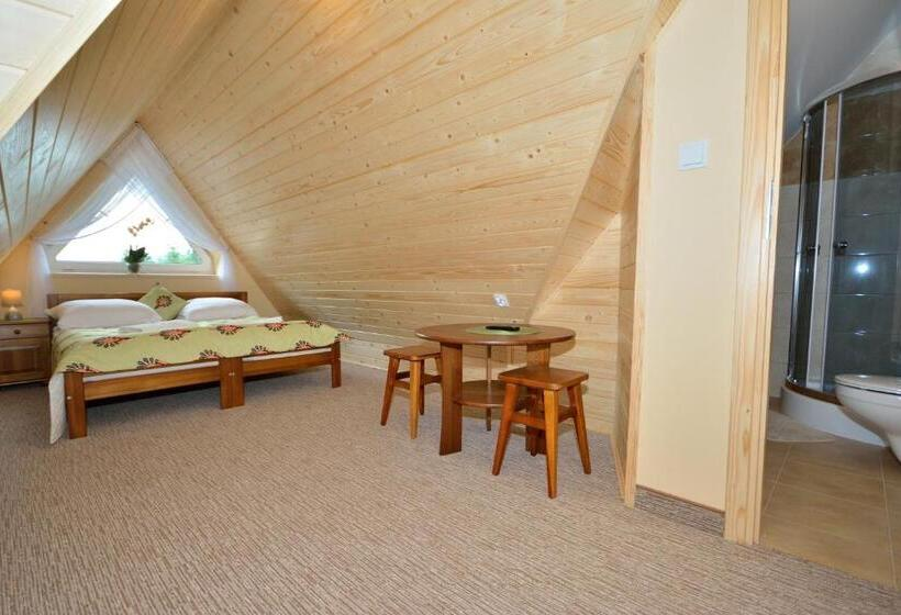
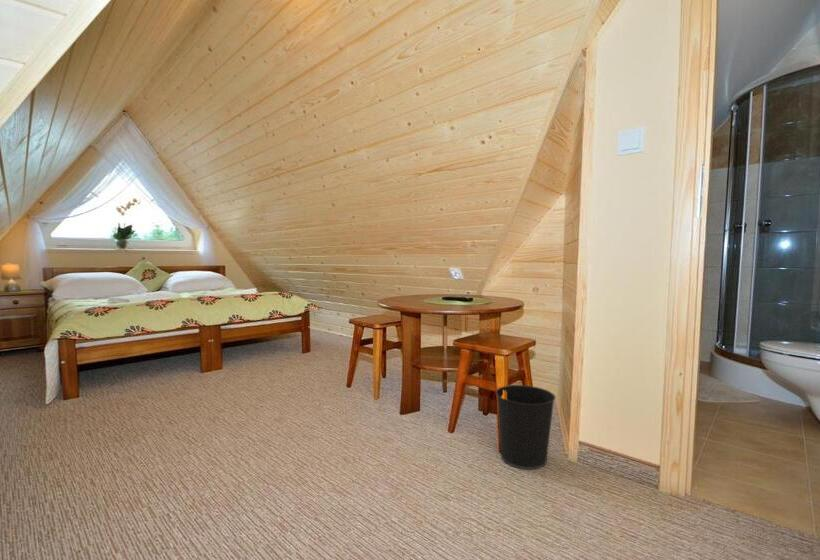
+ wastebasket (524, 426)
